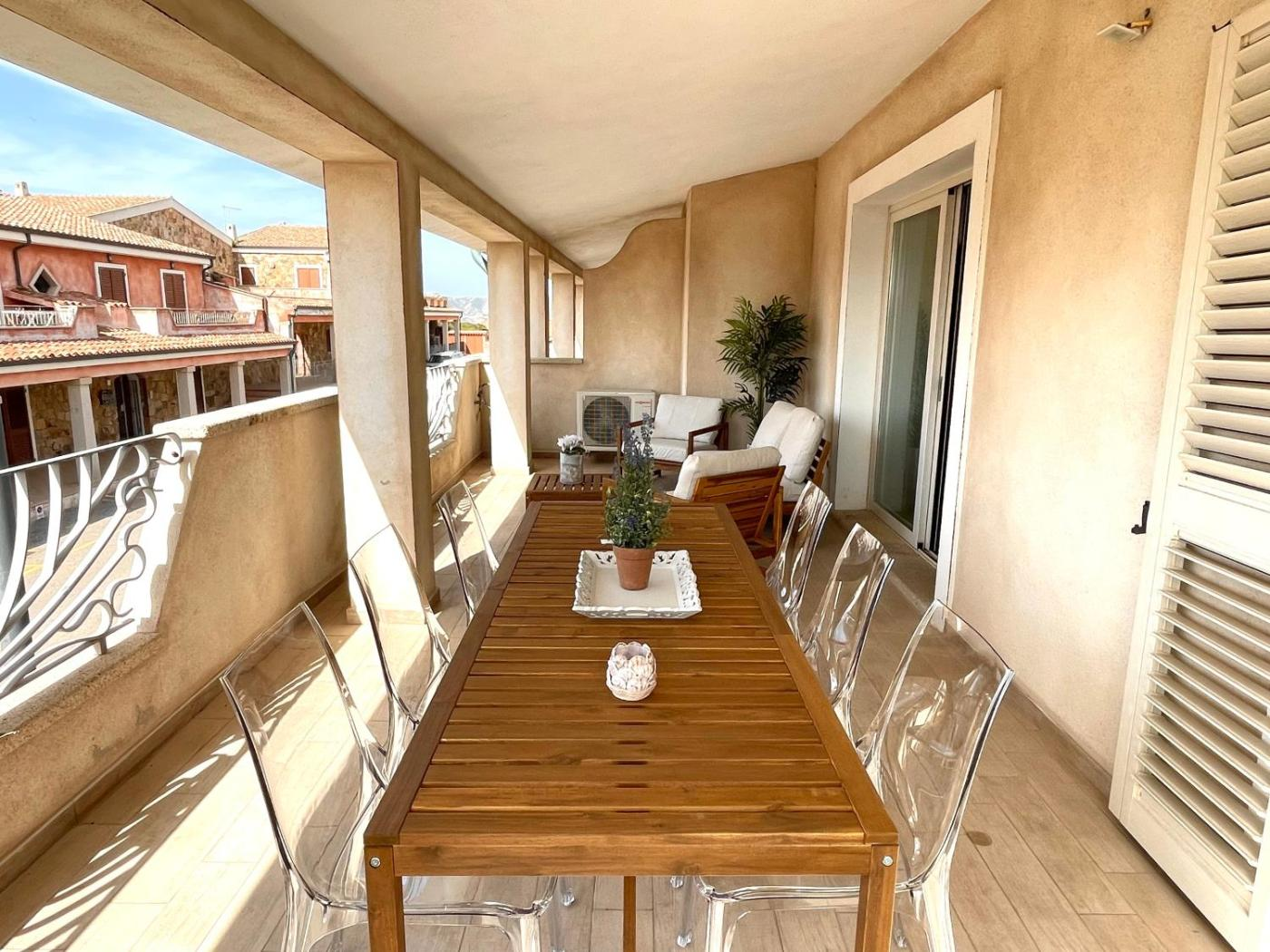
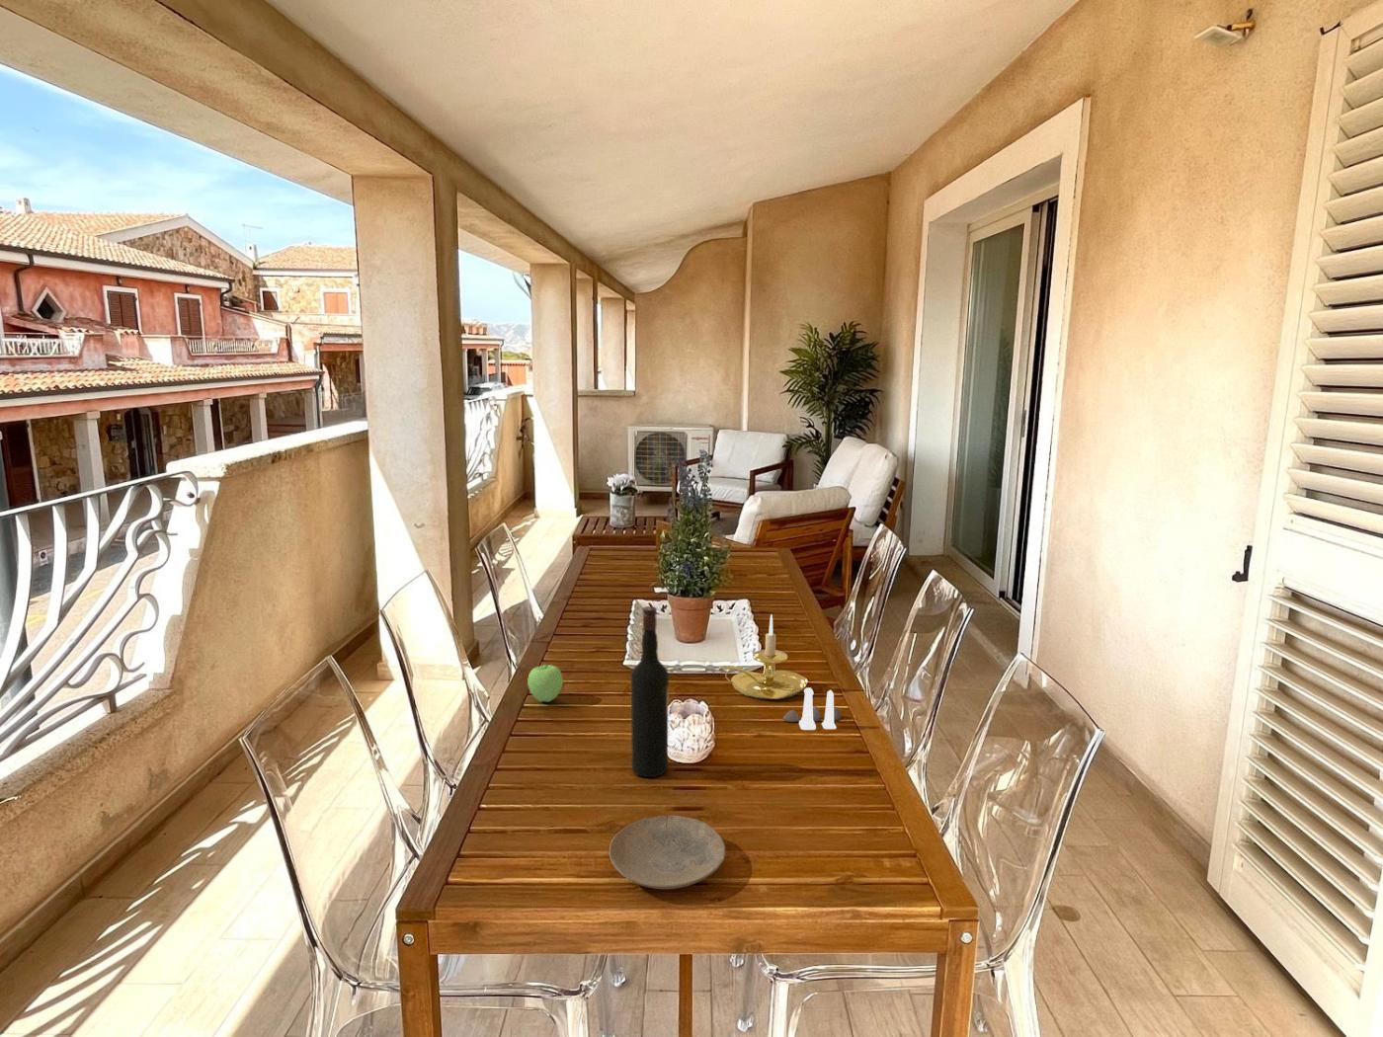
+ salt and pepper shaker set (812, 704)
+ candle holder (763, 651)
+ apple (546, 682)
+ plate (666, 855)
+ wine bottle (649, 691)
